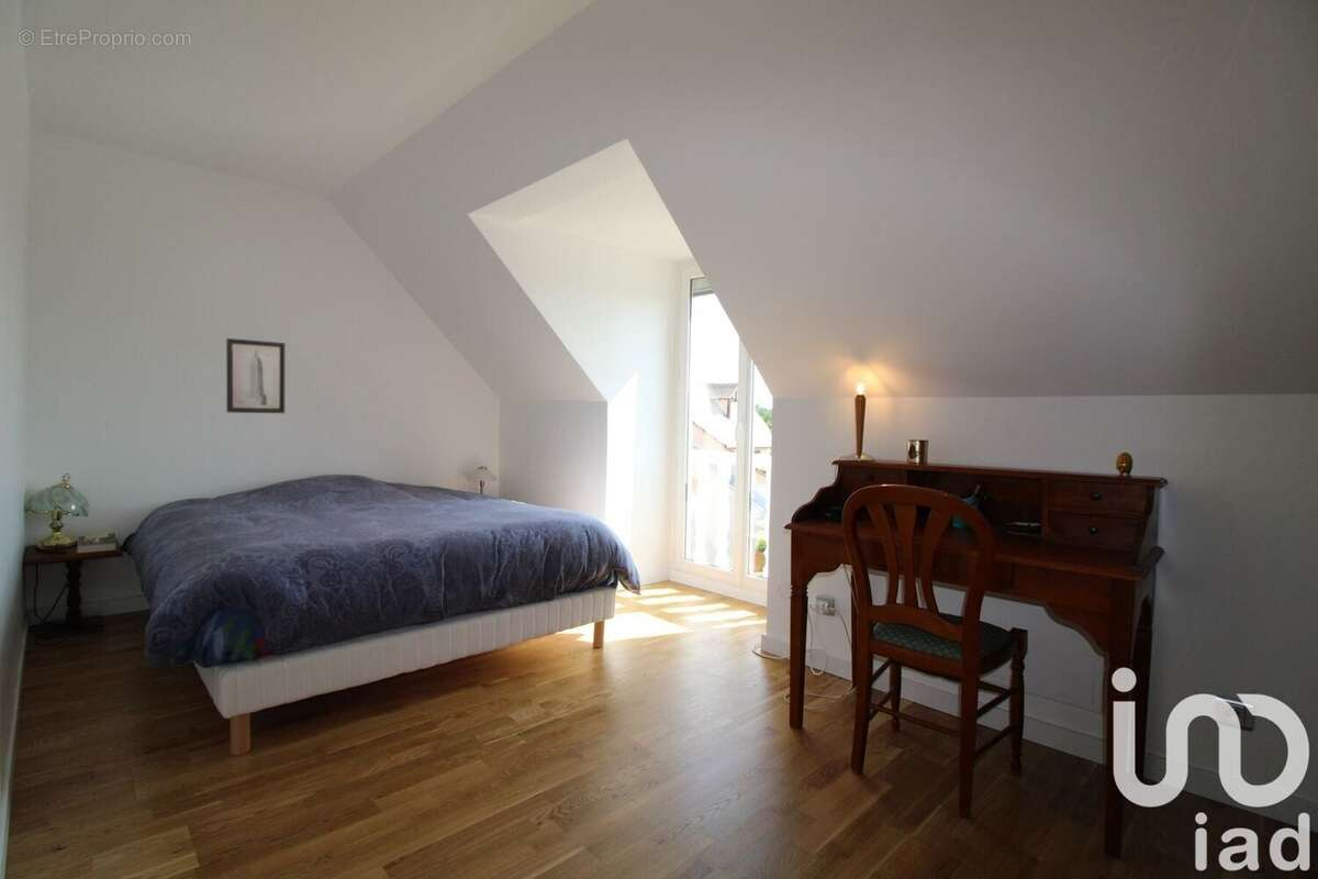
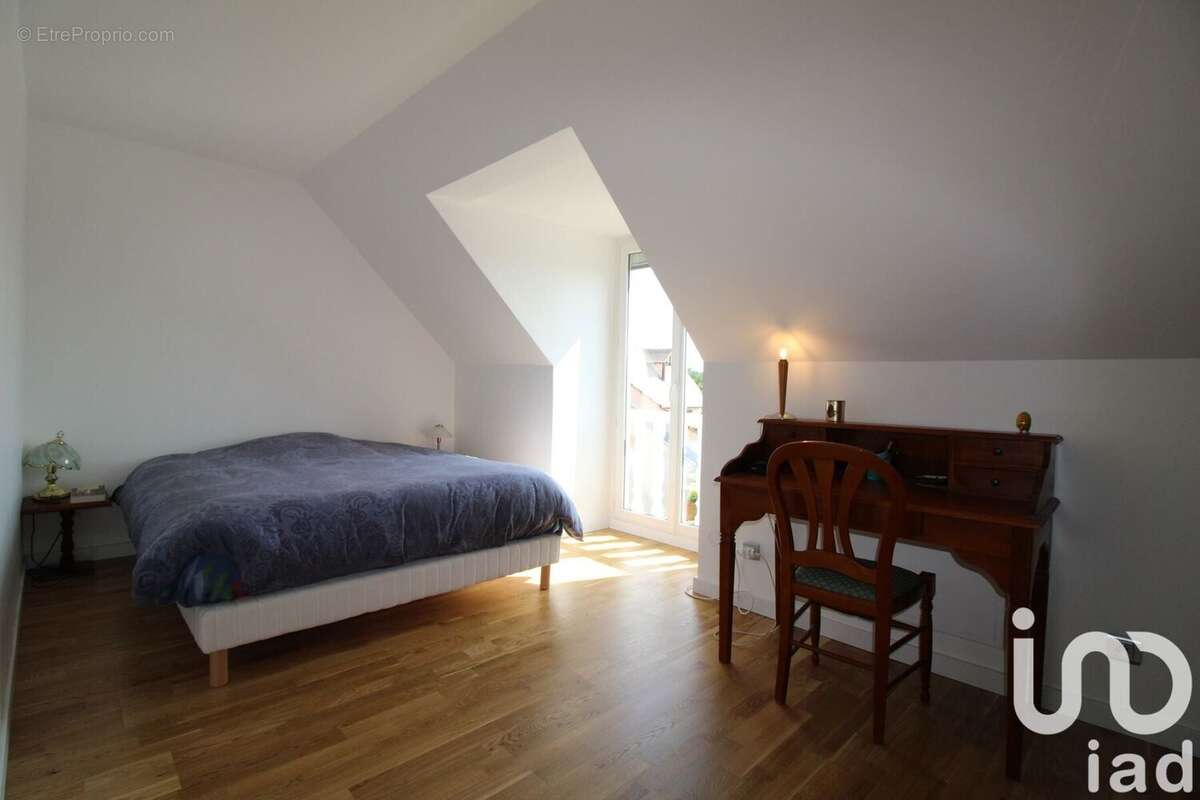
- wall art (256, 377)
